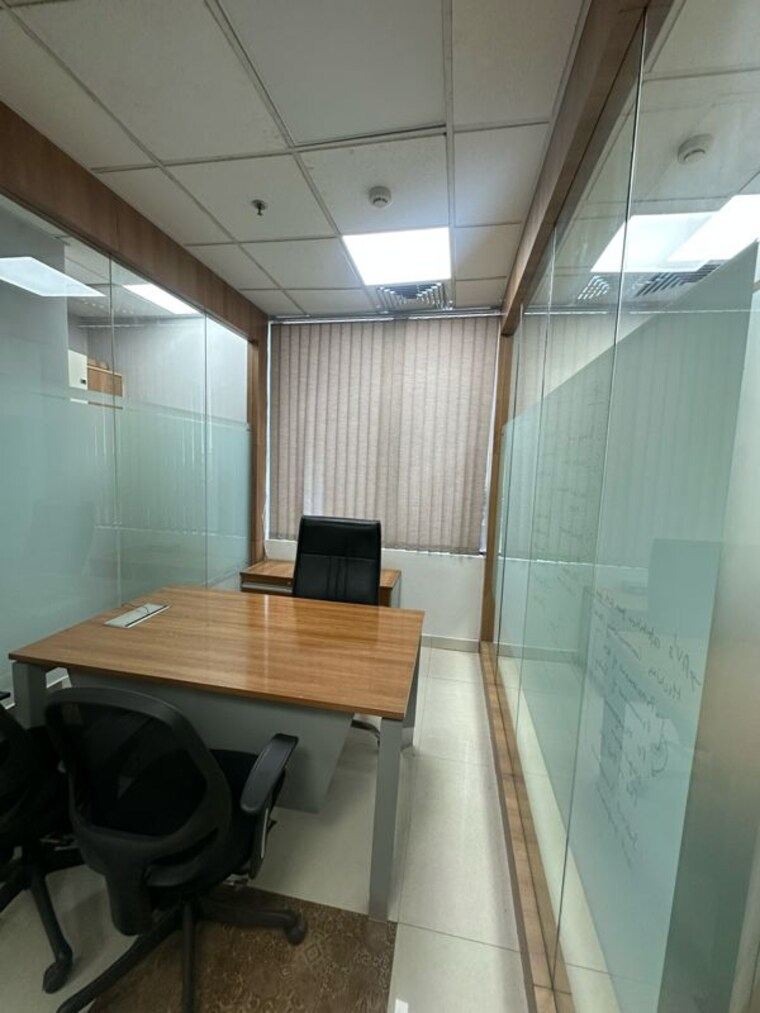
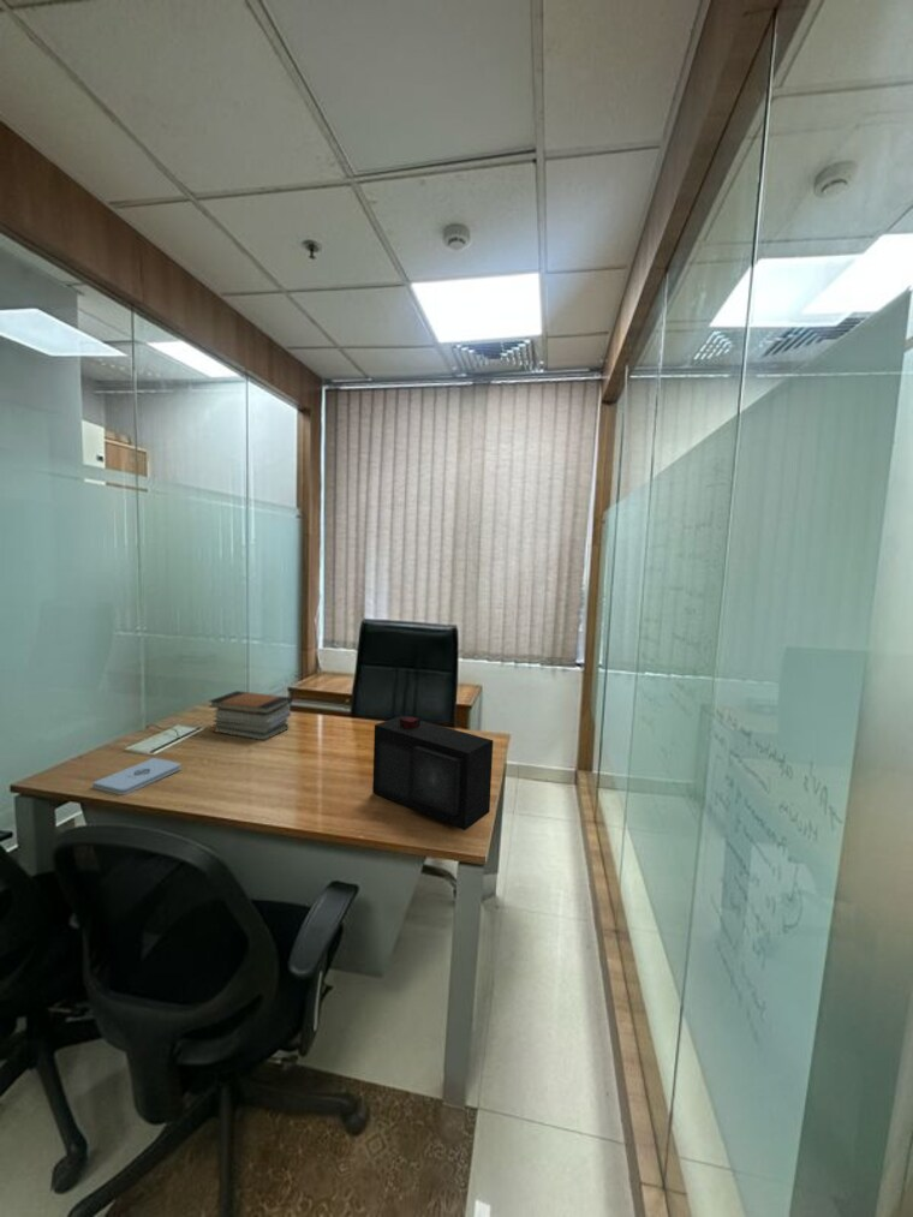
+ notepad (139, 775)
+ book stack (251, 714)
+ speaker (428, 764)
